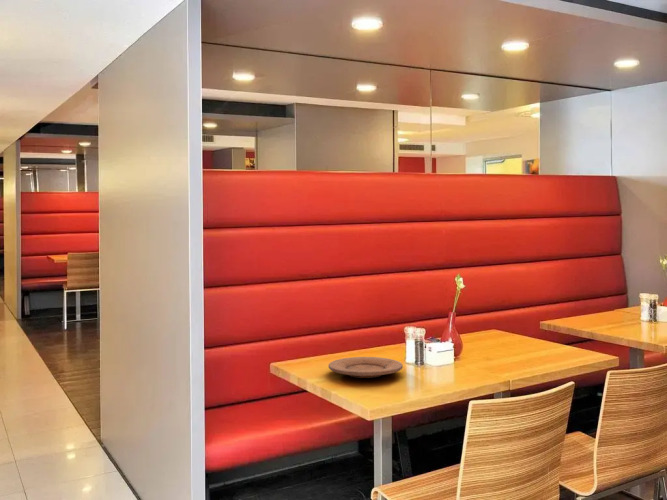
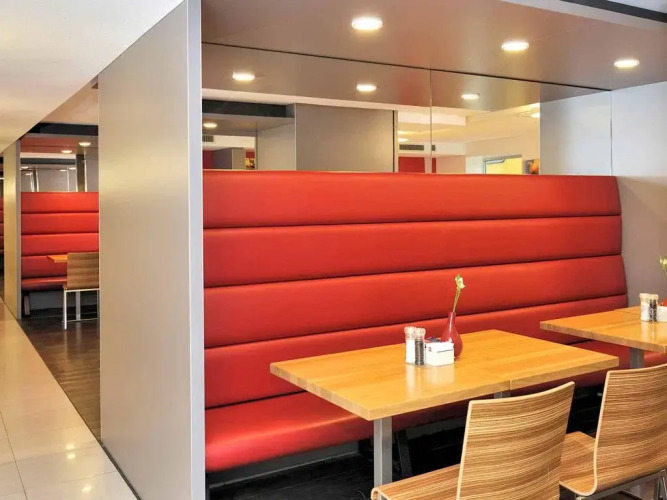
- plate (365, 368)
